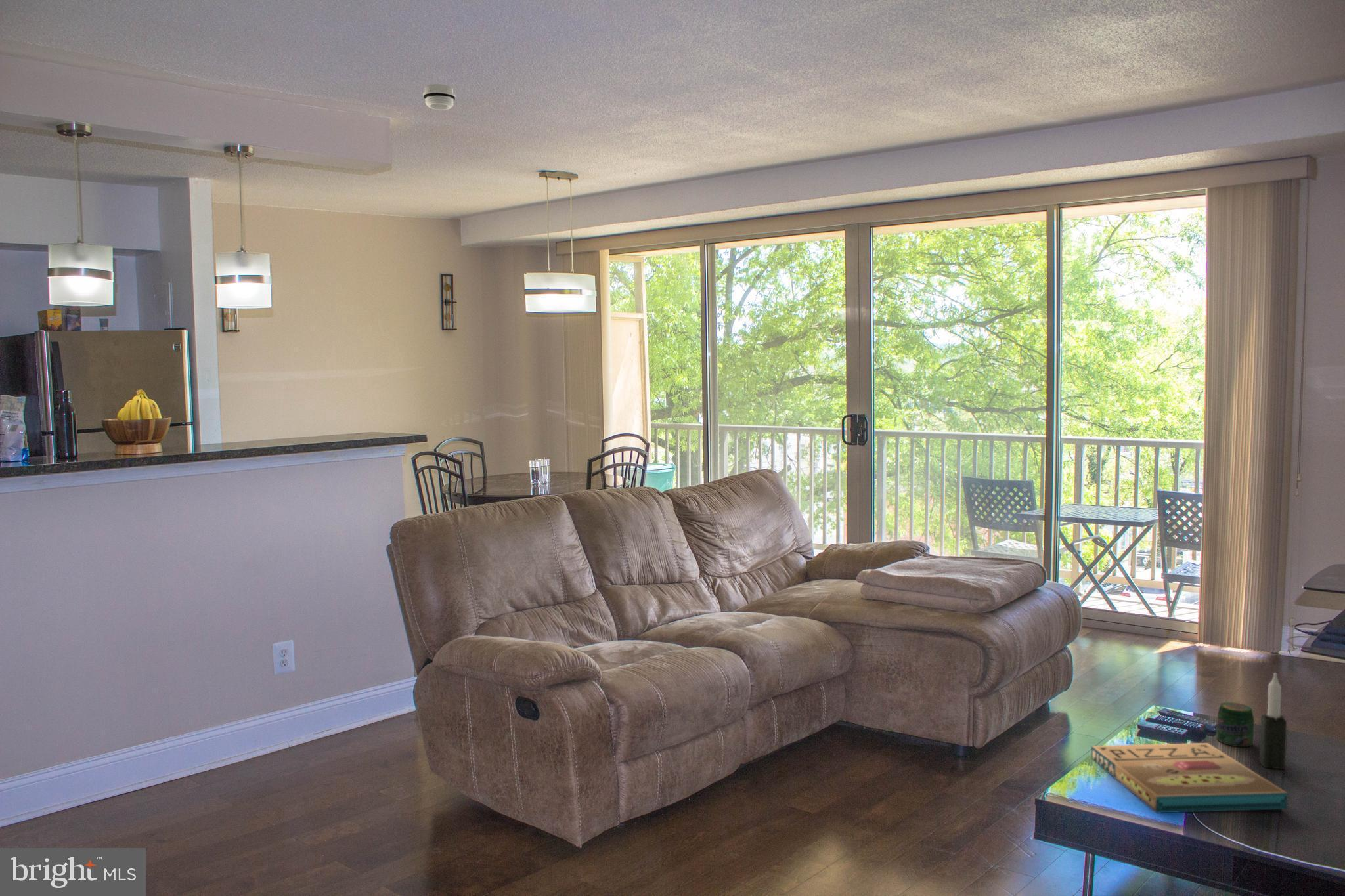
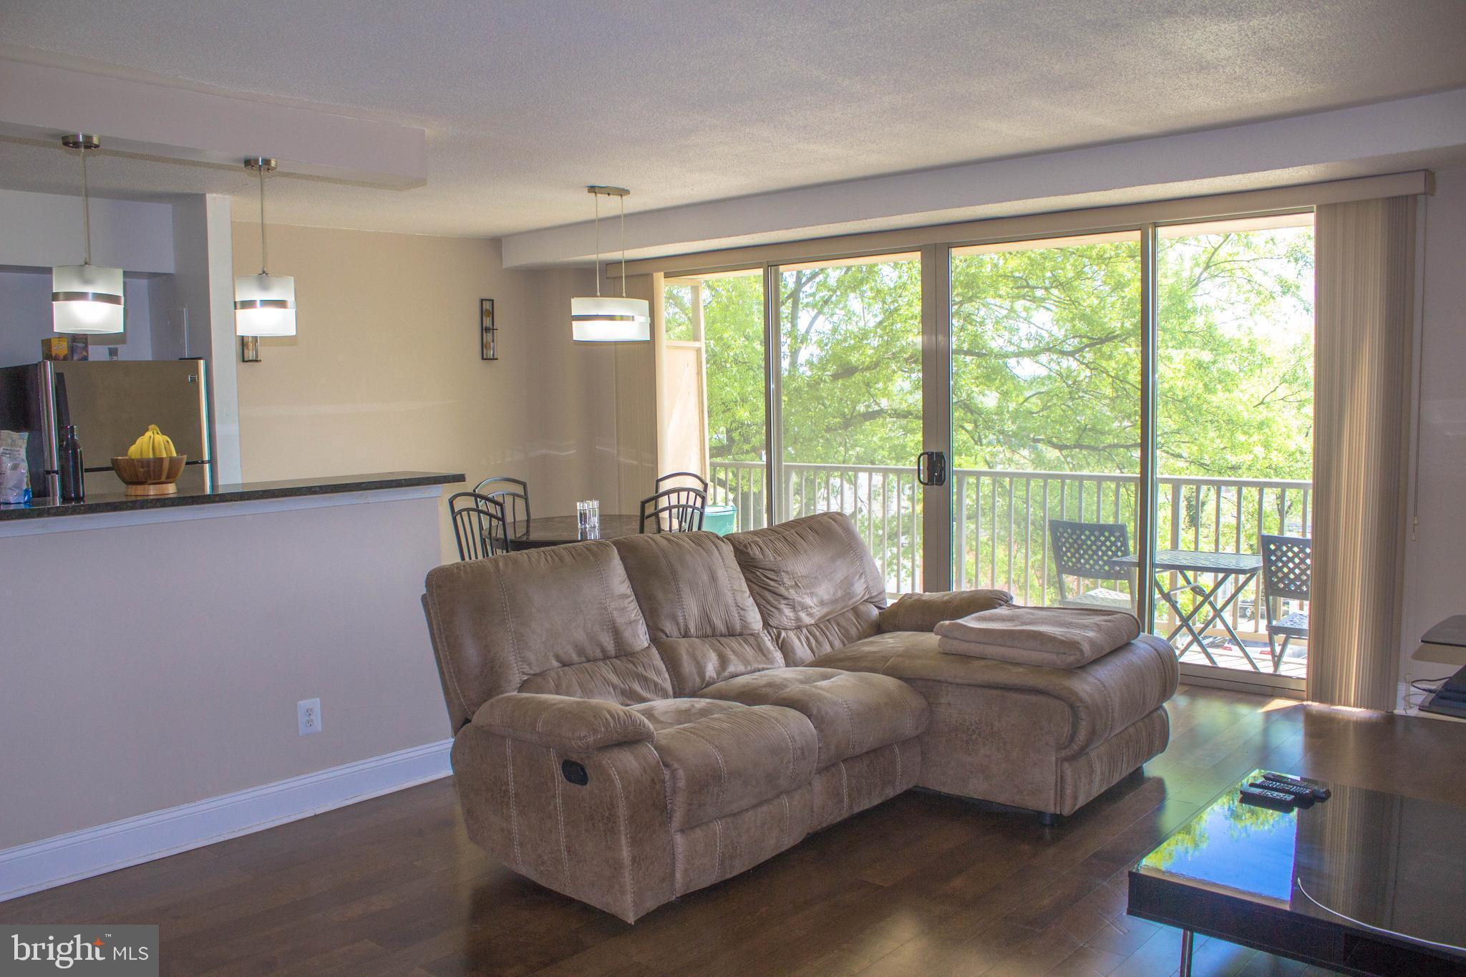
- pizza box (1183, 775)
- candle (1273, 719)
- jar (1235, 723)
- smoke detector (439, 97)
